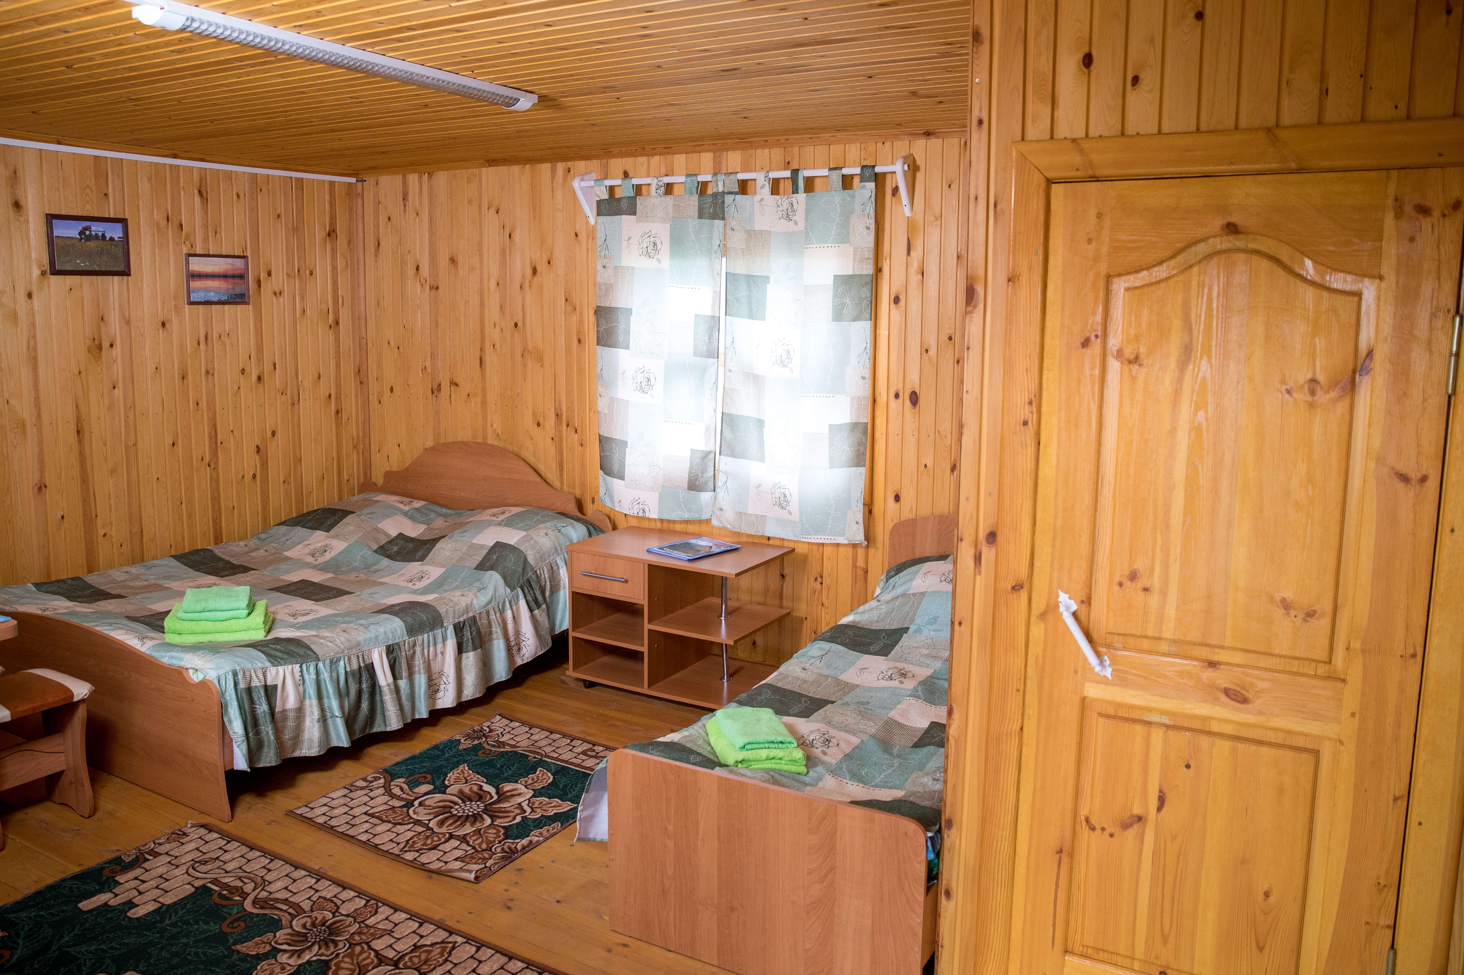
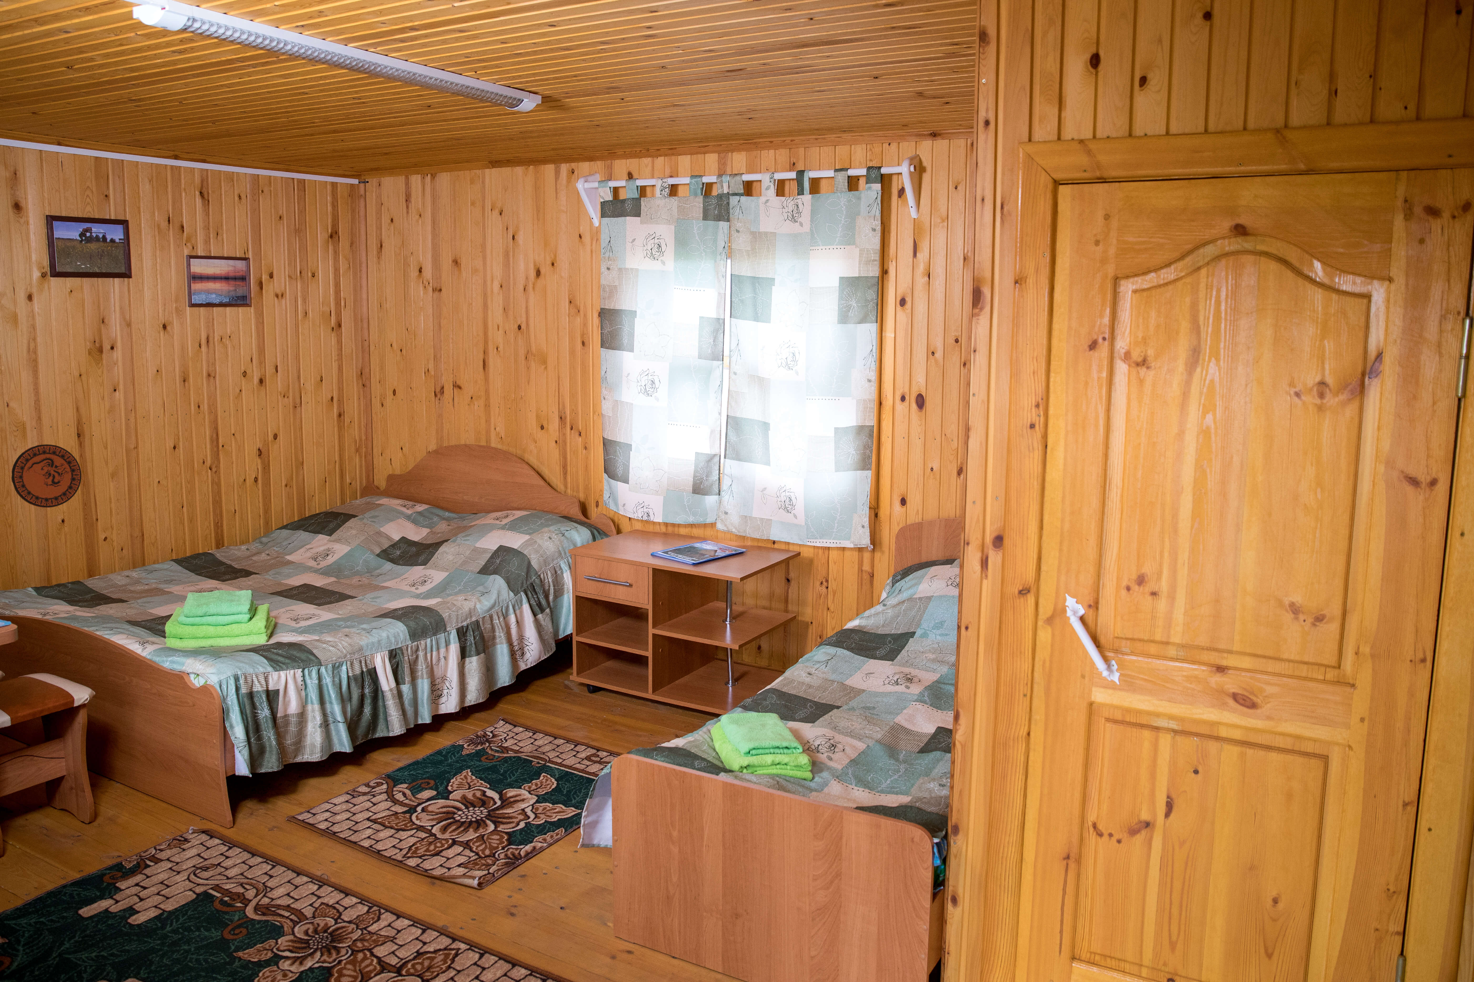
+ decorative plate (46, 476)
